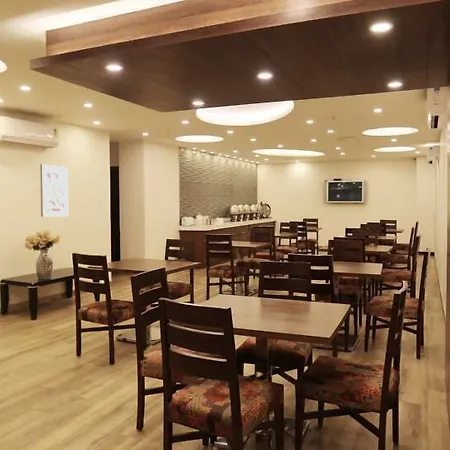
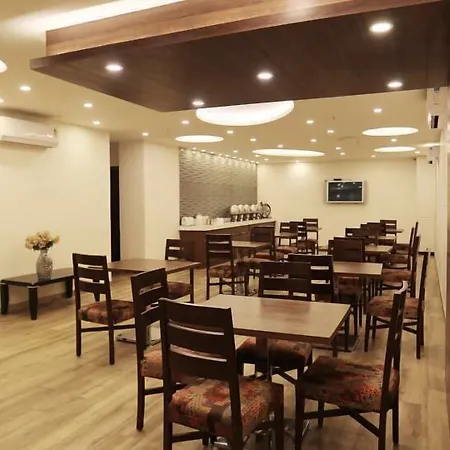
- wall art (54, 191)
